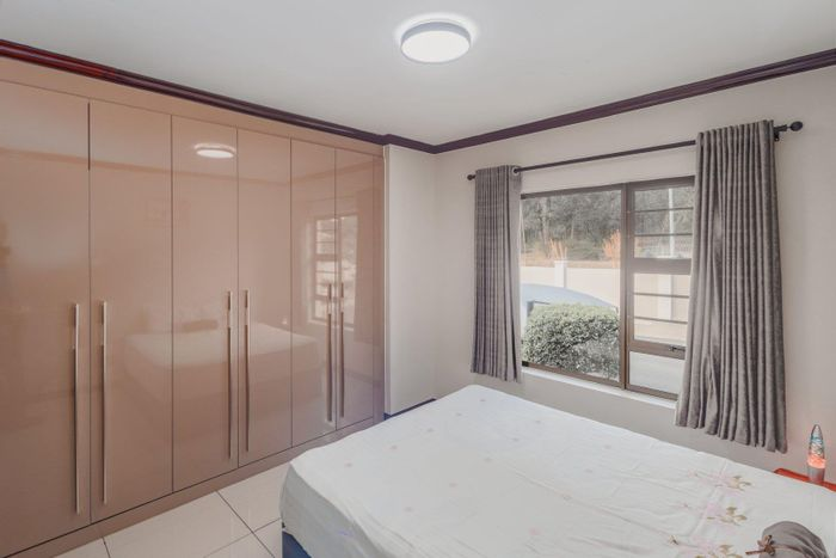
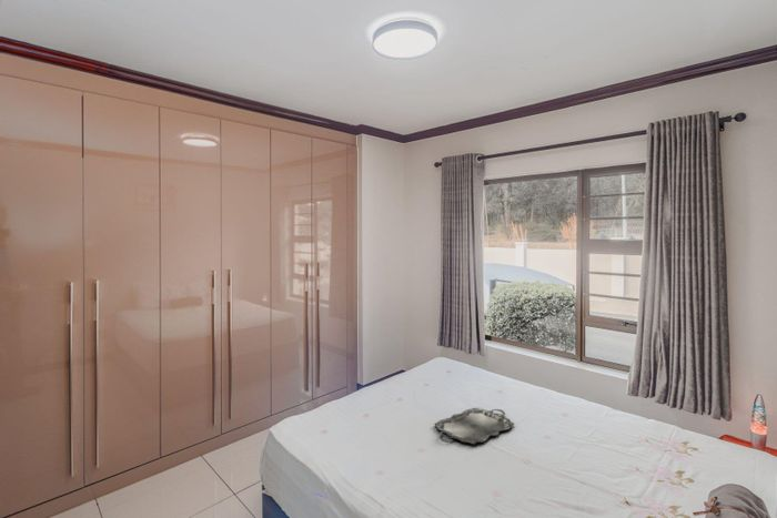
+ serving tray (474, 424)
